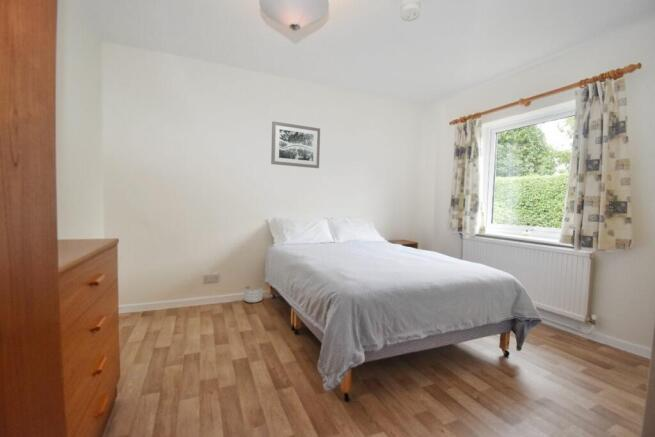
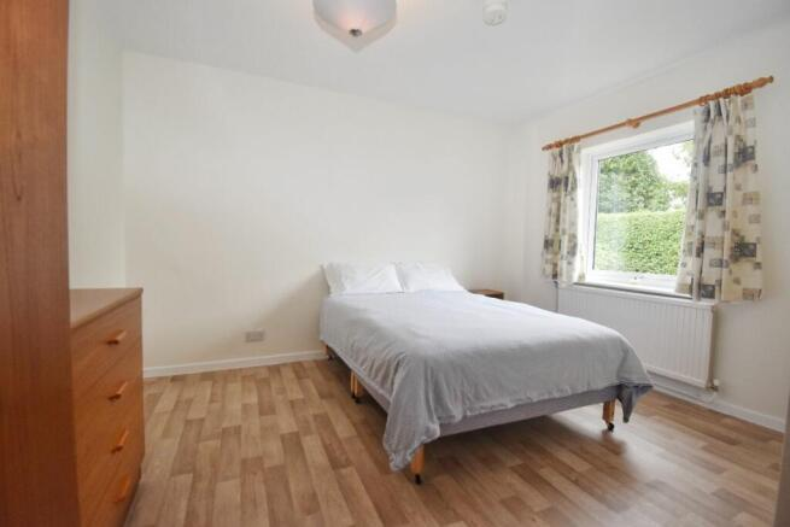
- planter (253, 293)
- wall art (296, 145)
